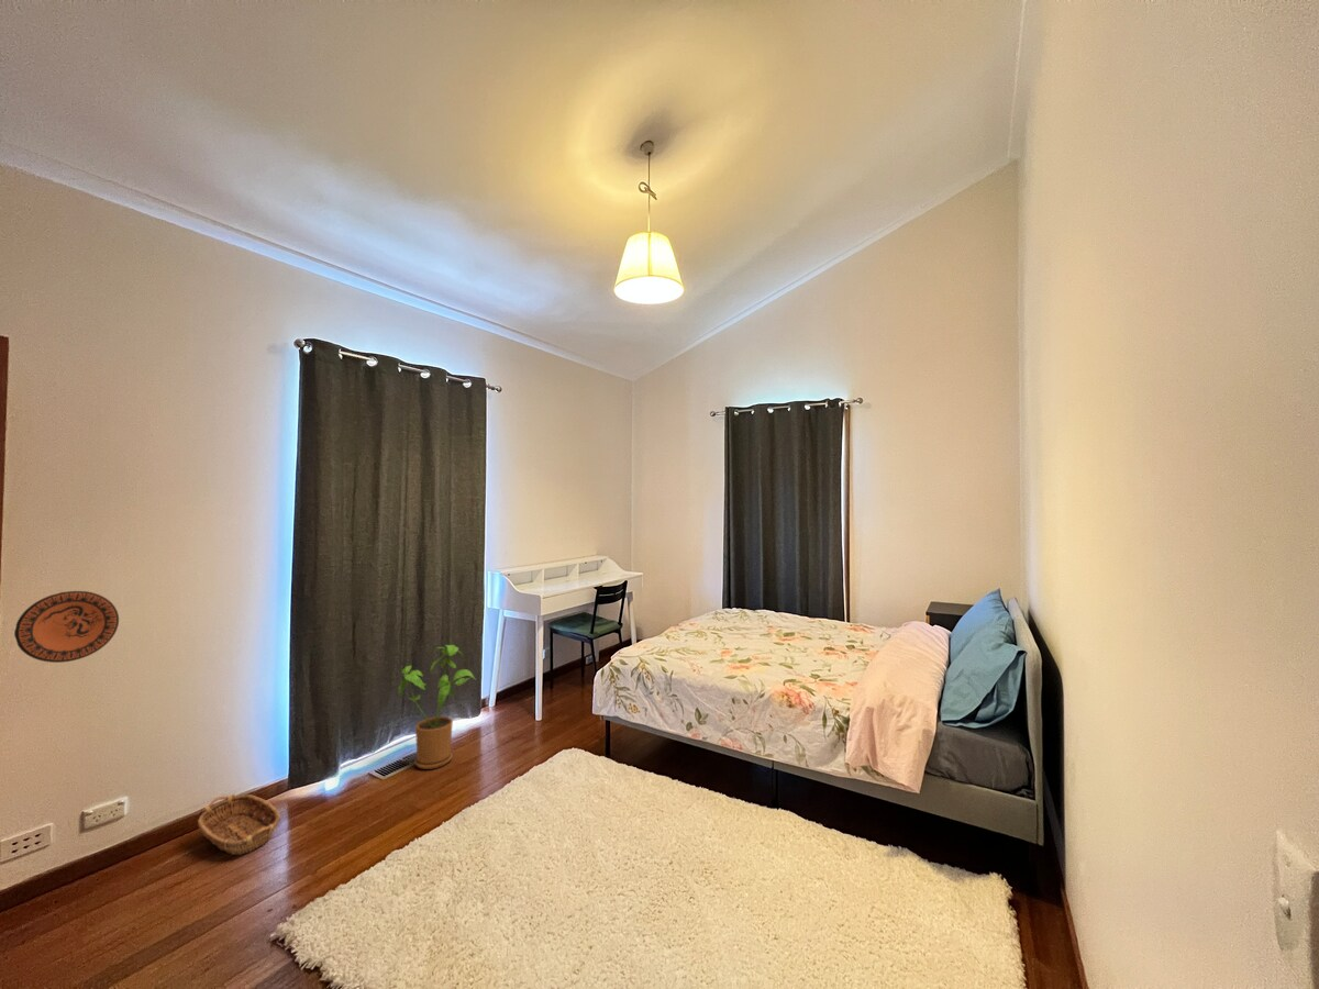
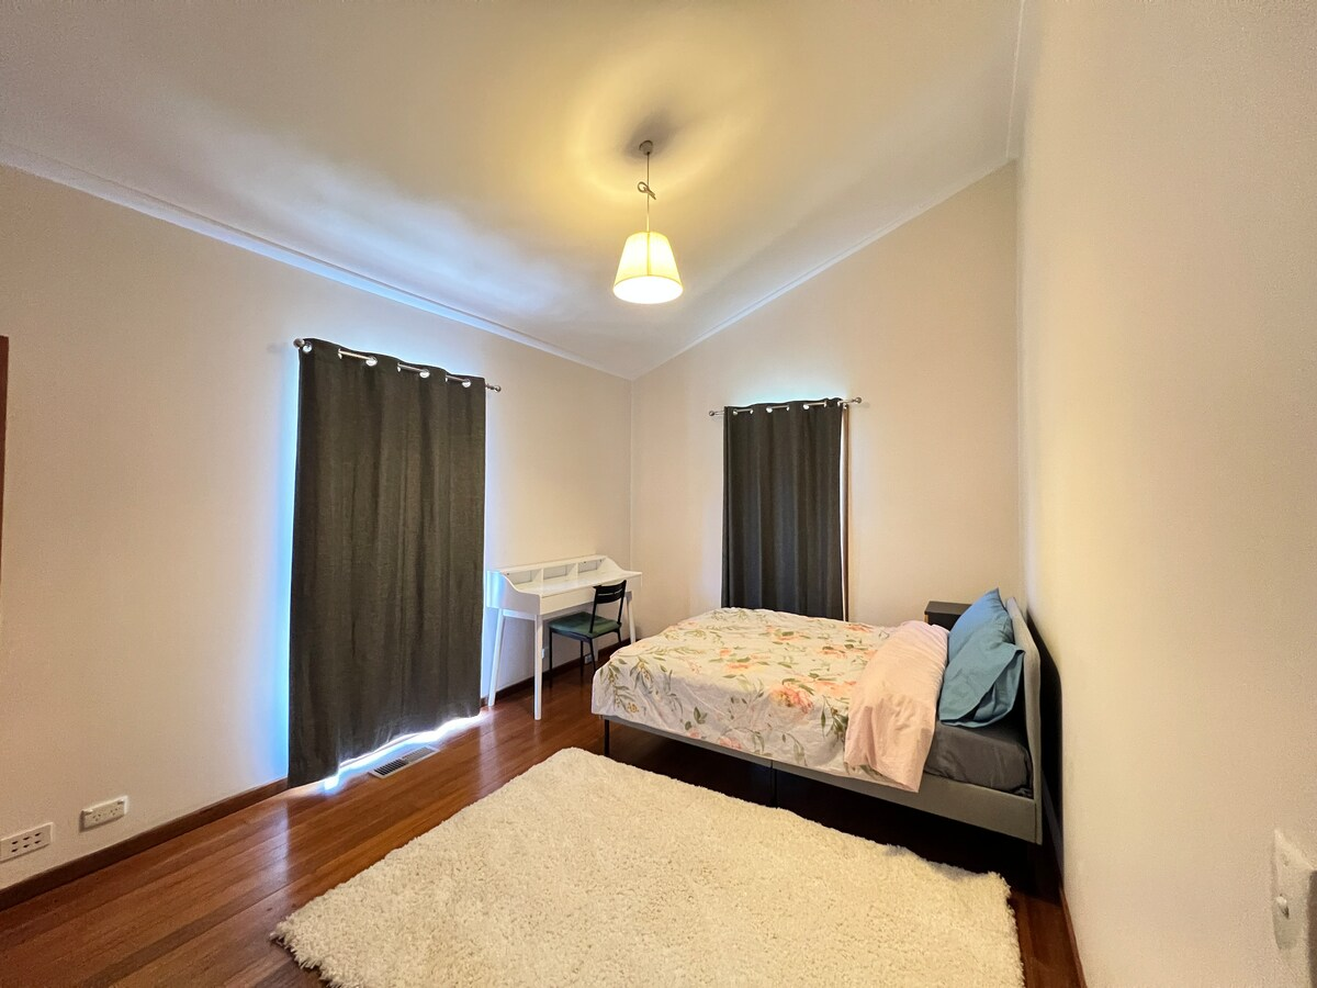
- decorative plate (69, 625)
- basket (239, 820)
- house plant (440, 704)
